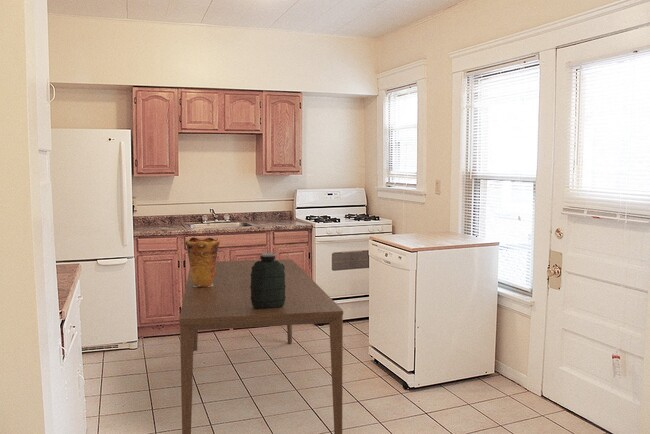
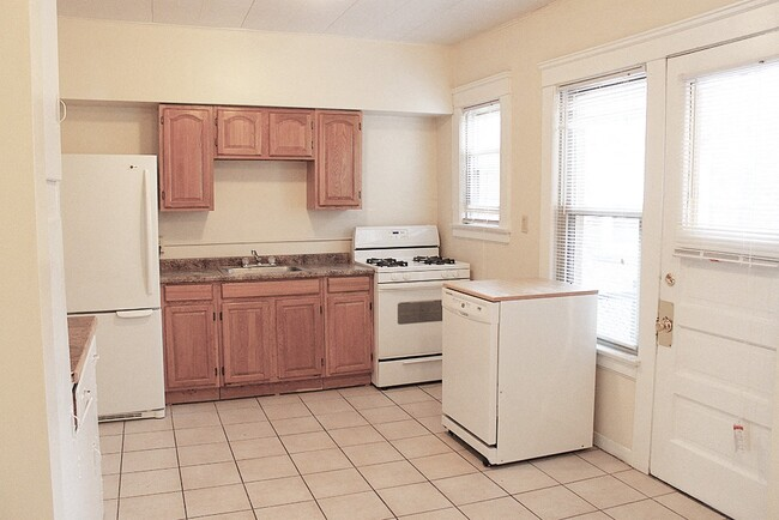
- vase (202, 261)
- water jug (267, 280)
- dining table (250, 326)
